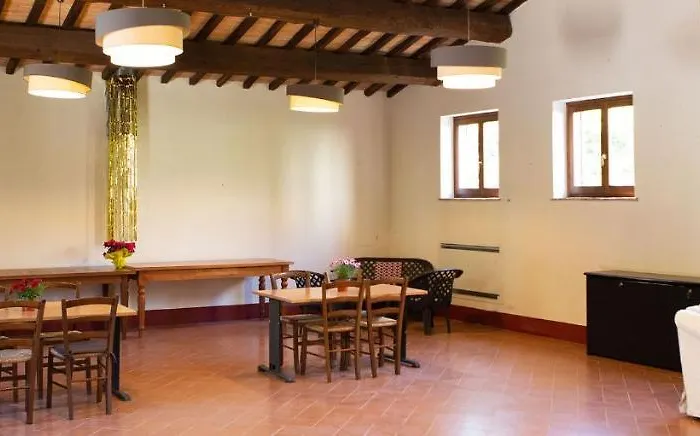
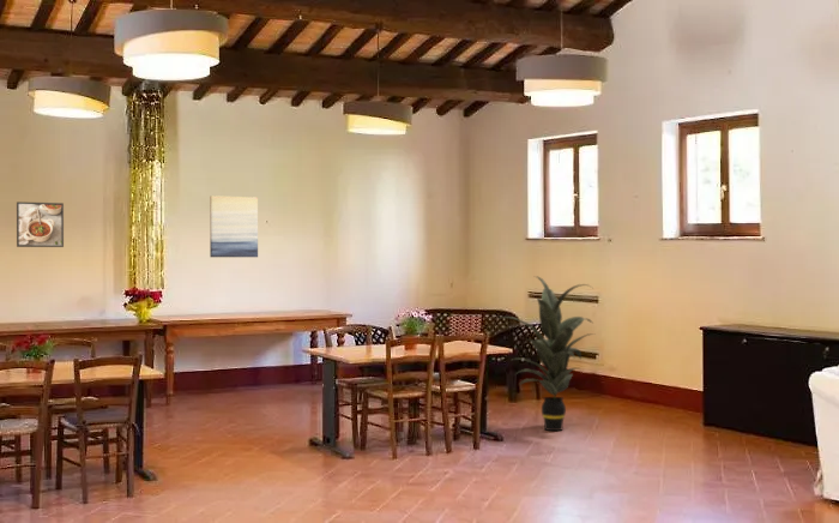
+ wall art (234, 227)
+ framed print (40, 224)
+ indoor plant (550, 351)
